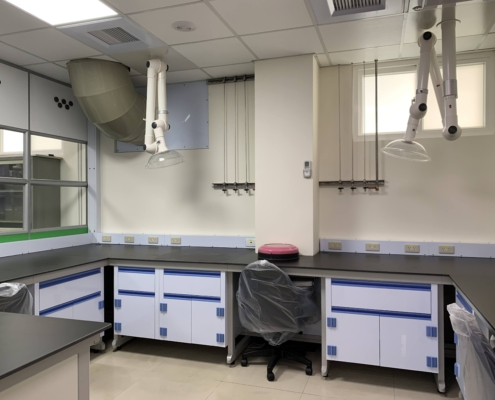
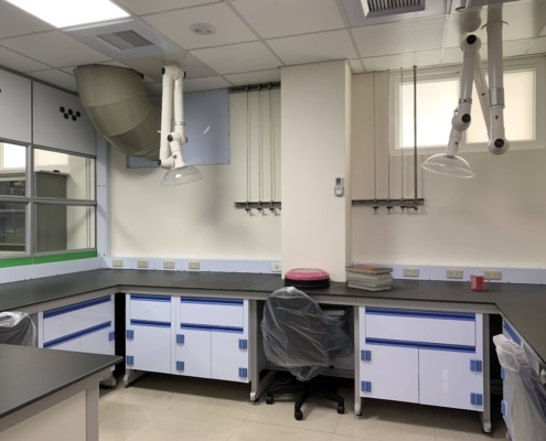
+ mug (480, 282)
+ book stack (368, 277)
